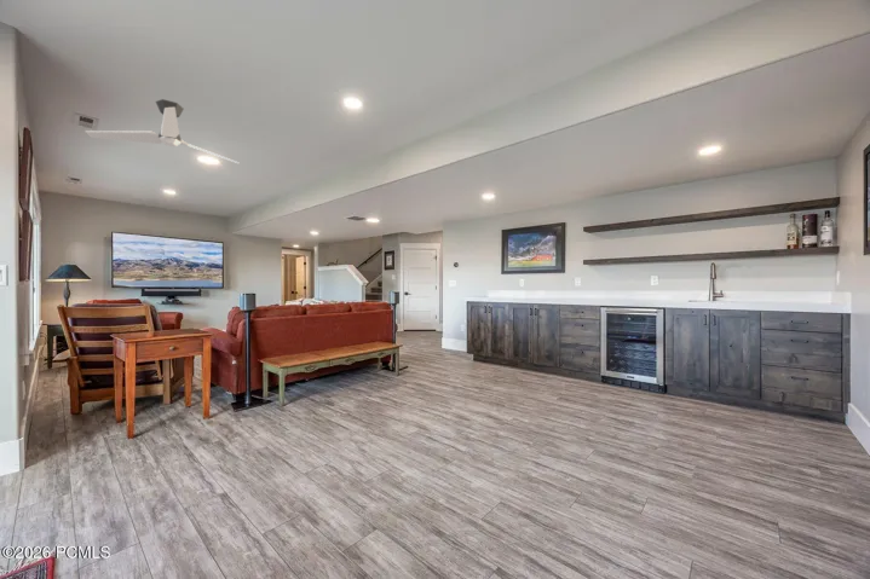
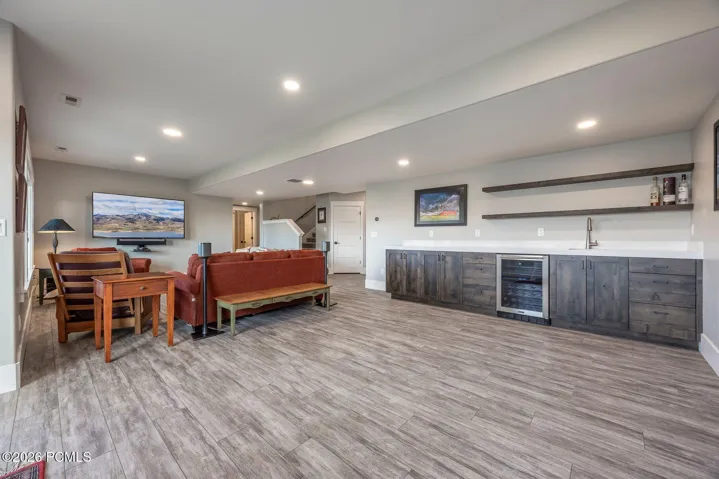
- ceiling fan (169, 117)
